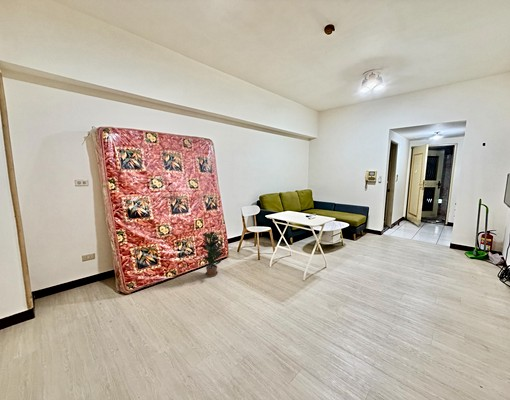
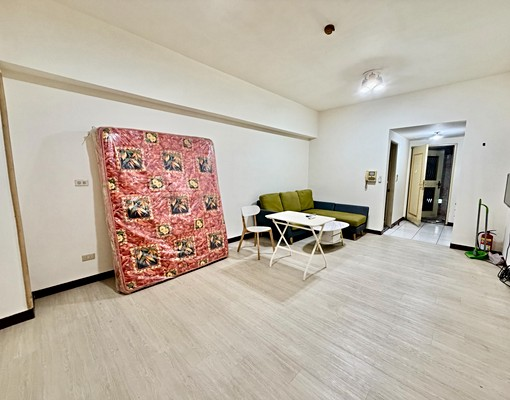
- potted plant (213, 253)
